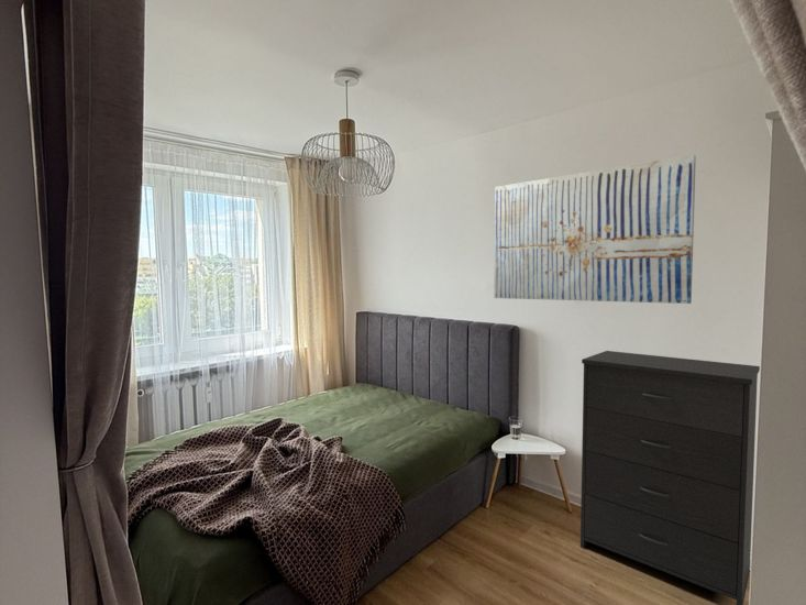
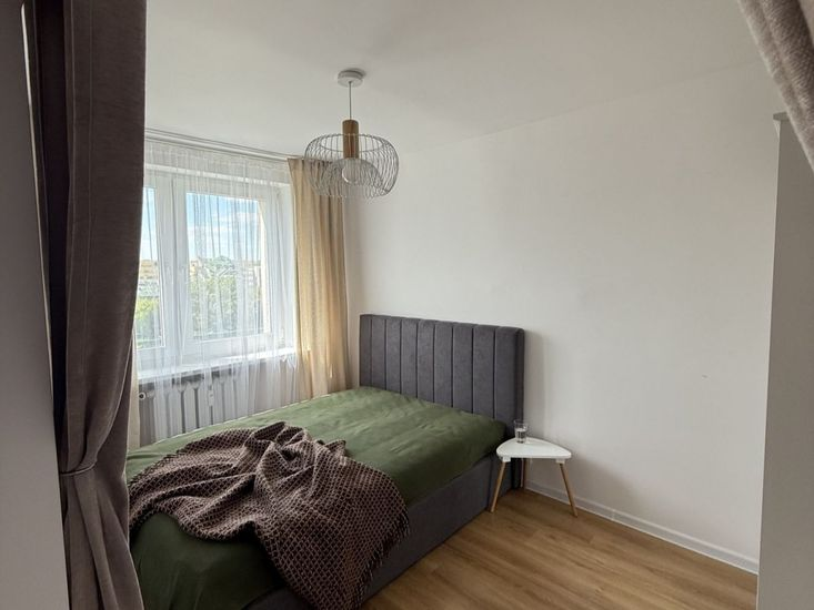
- wall art (579, 237)
- dresser (663, 462)
